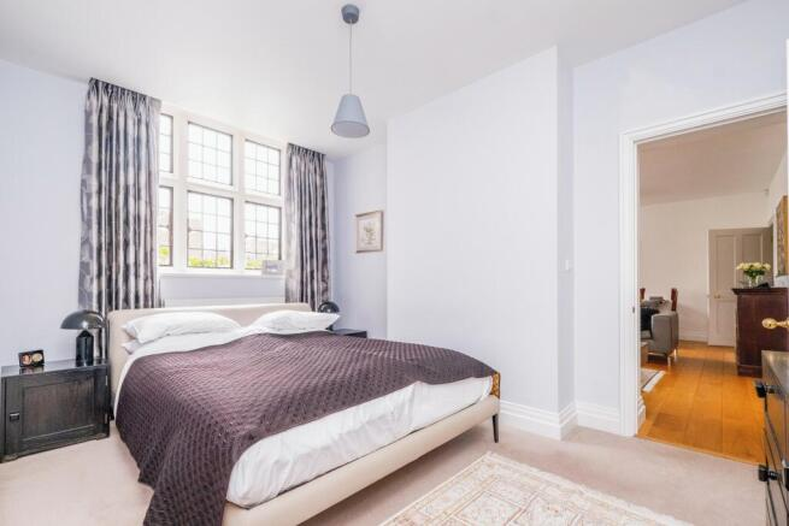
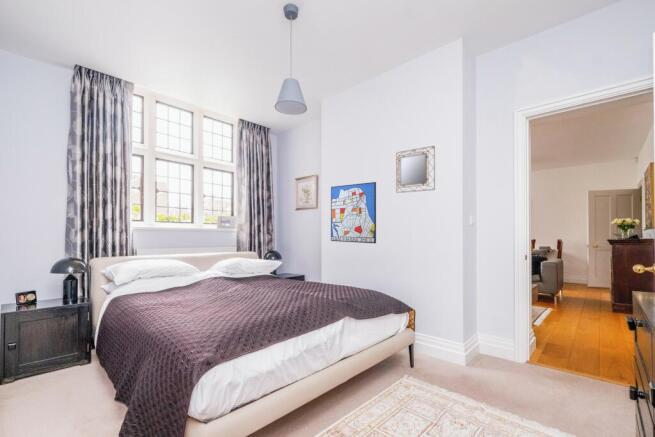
+ wall art (352, 213)
+ home mirror (413, 170)
